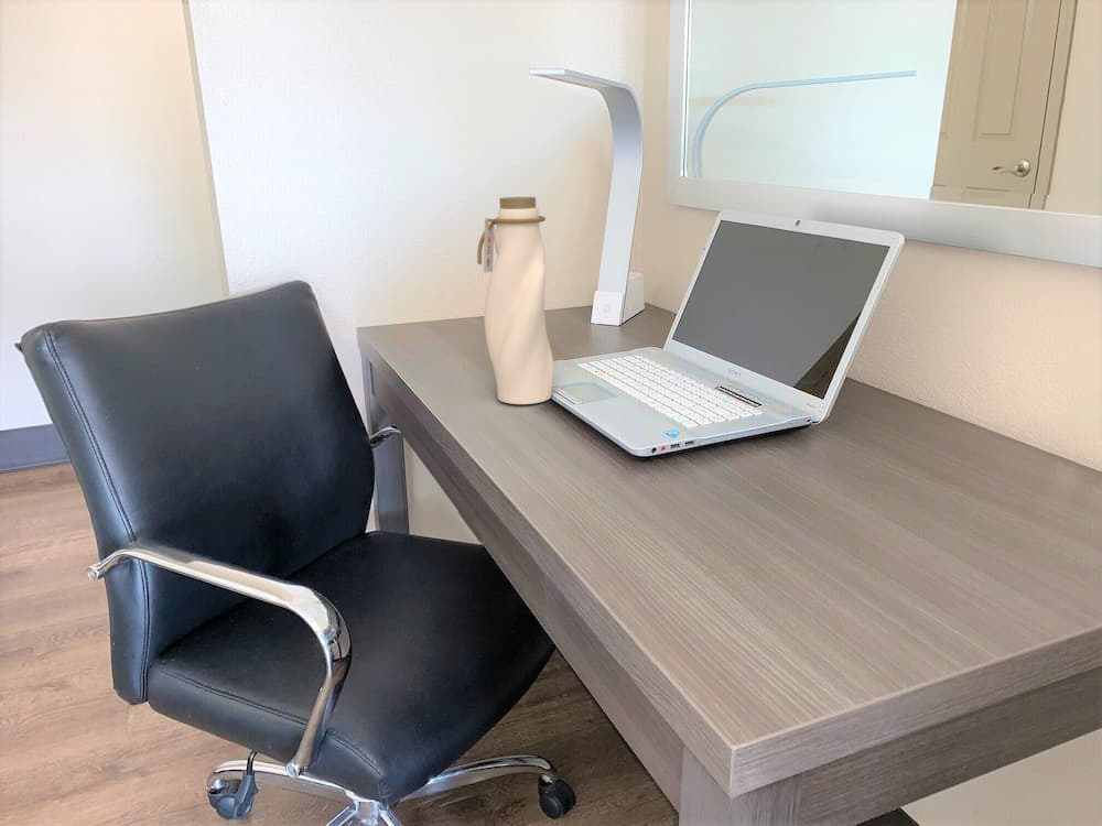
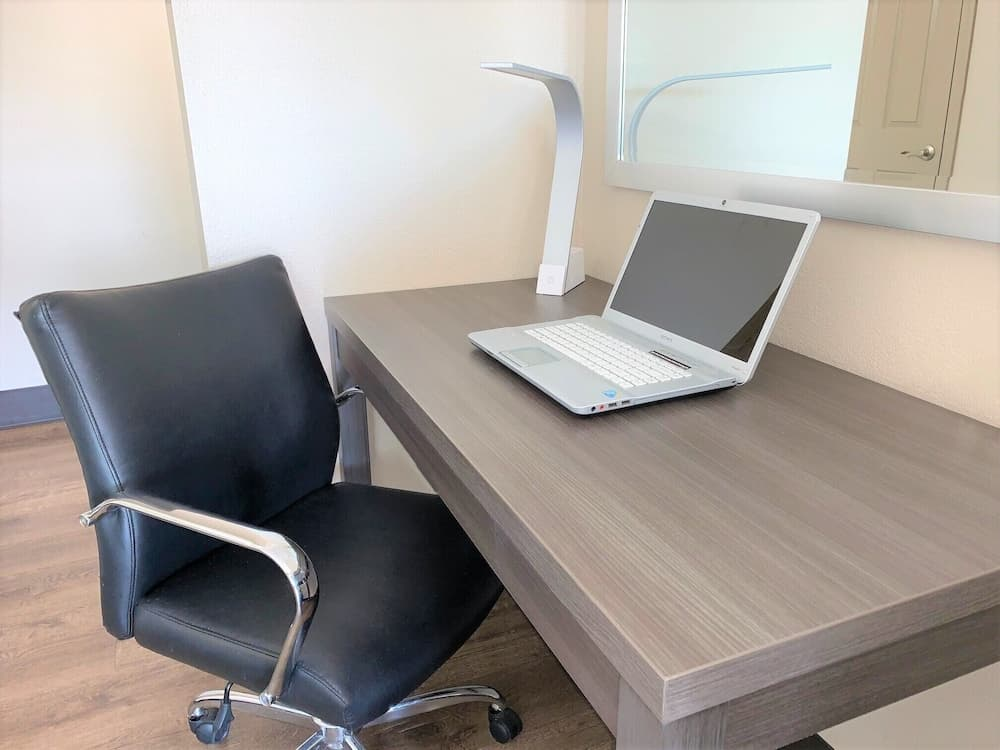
- water bottle (516, 301)
